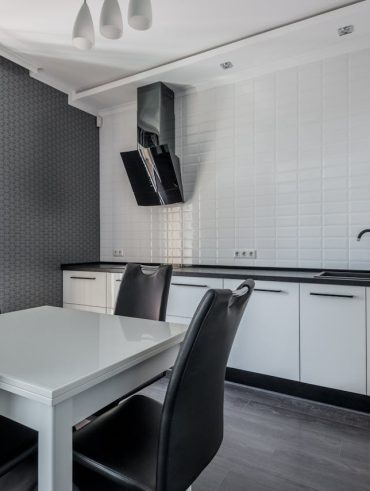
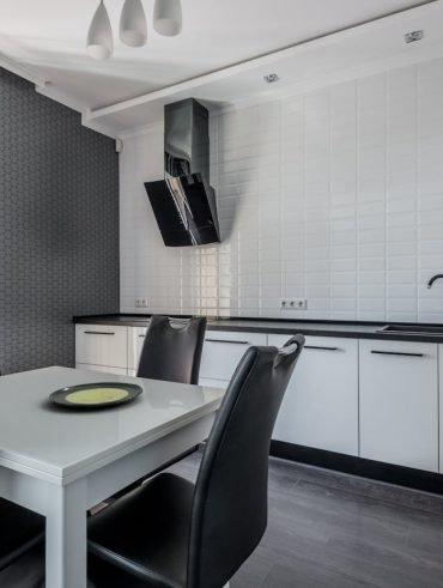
+ plate (97, 395)
